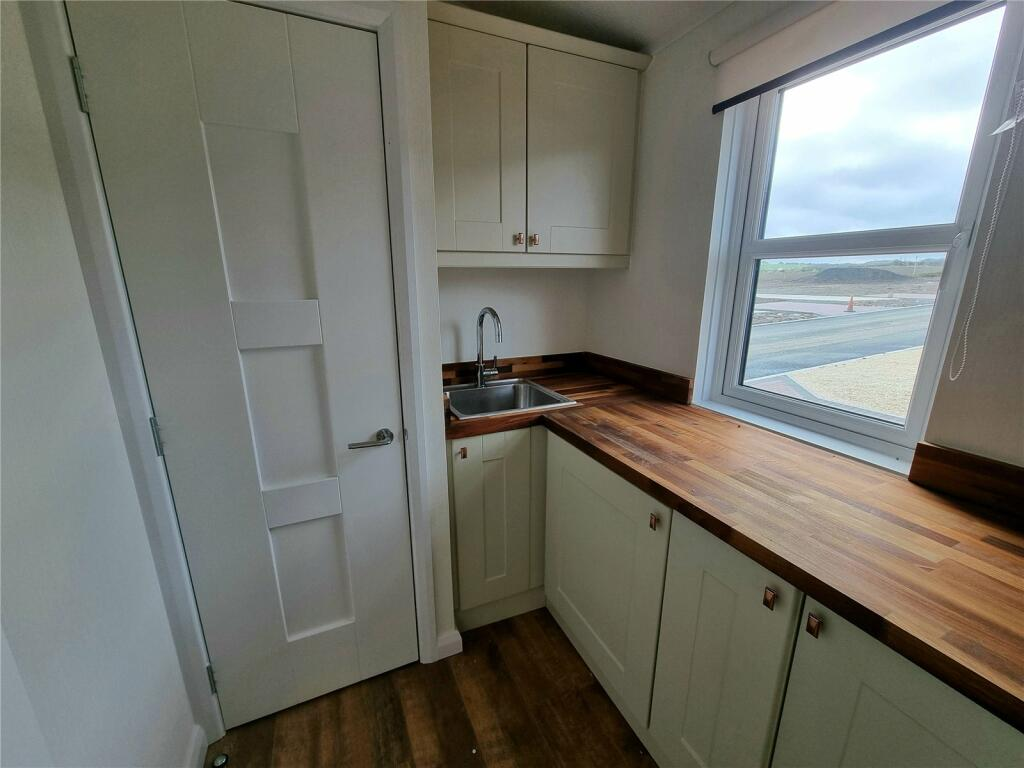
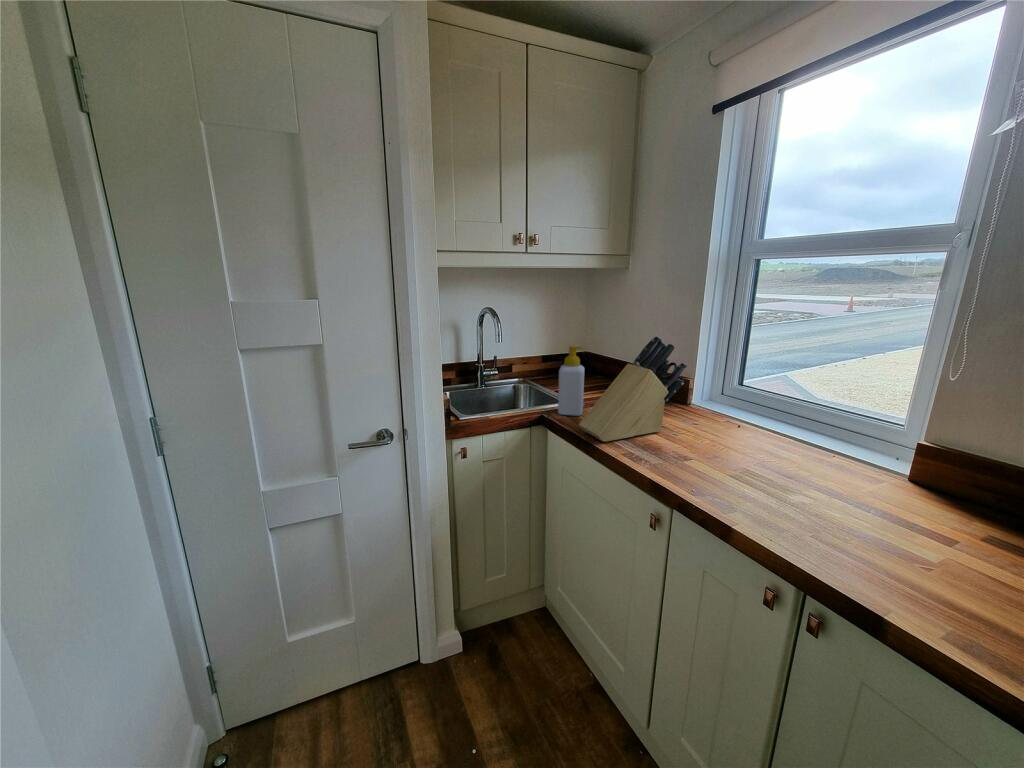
+ knife block (634, 385)
+ soap bottle (571, 380)
